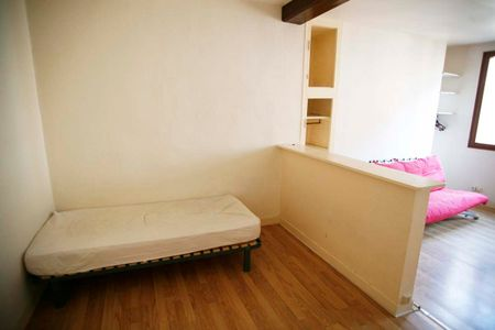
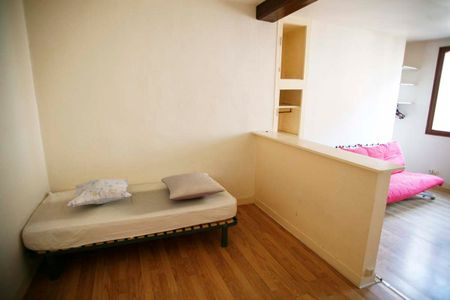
+ decorative pillow (102, 190)
+ pillow (191, 184)
